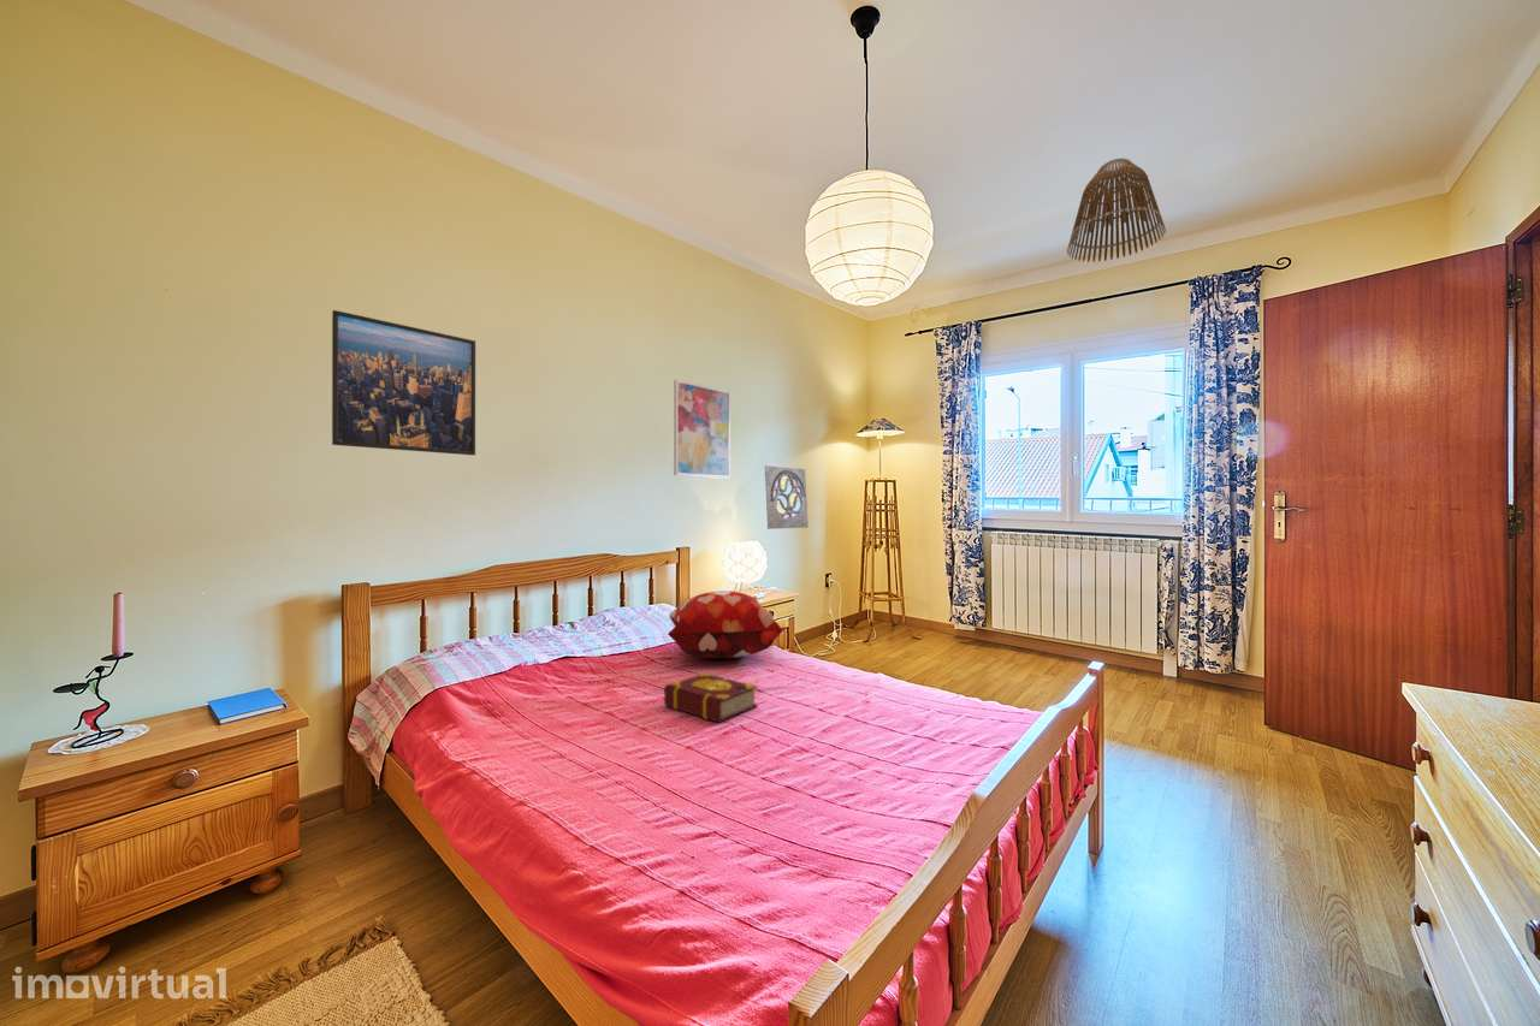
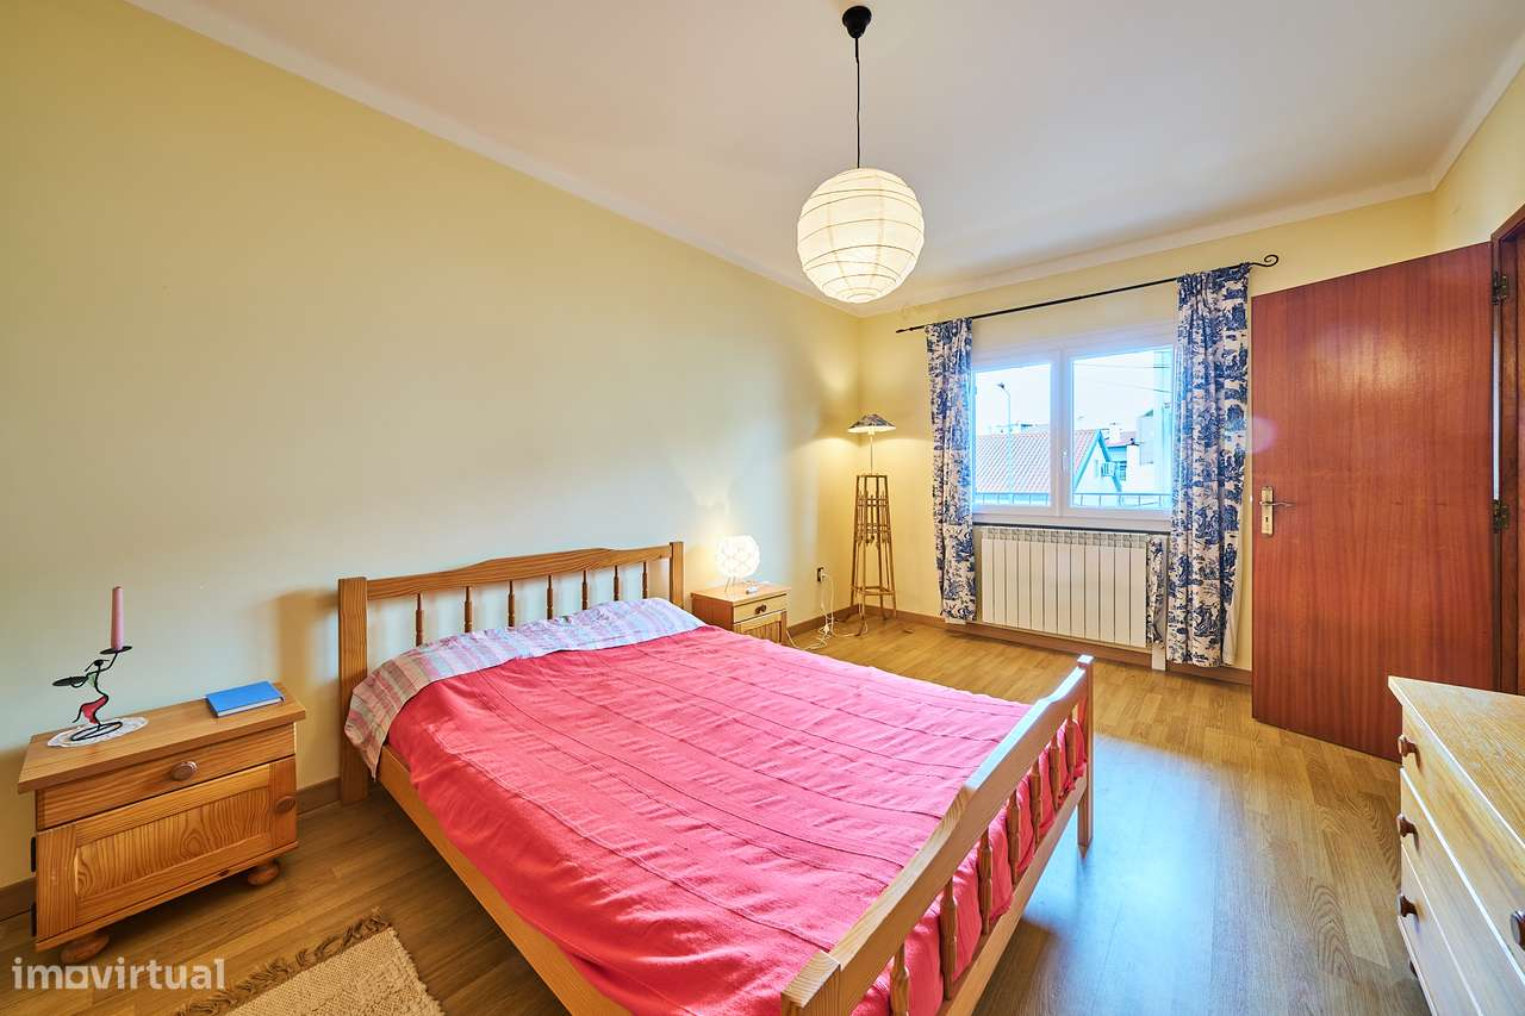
- decorative pillow (723, 622)
- lamp shade (1113, 203)
- wall ornament (786, 497)
- book (711, 695)
- wall art (703, 431)
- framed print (409, 389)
